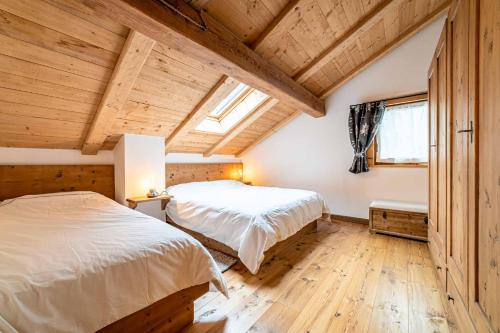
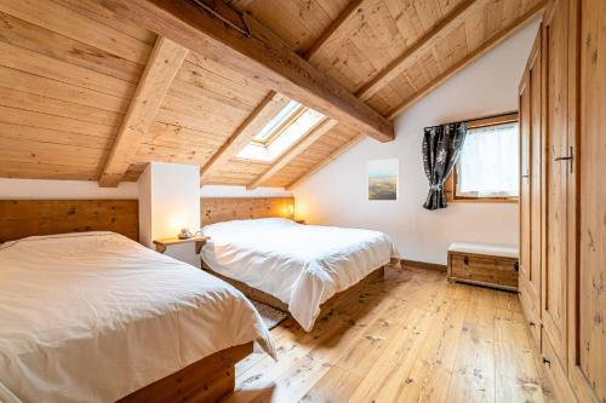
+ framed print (382, 180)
